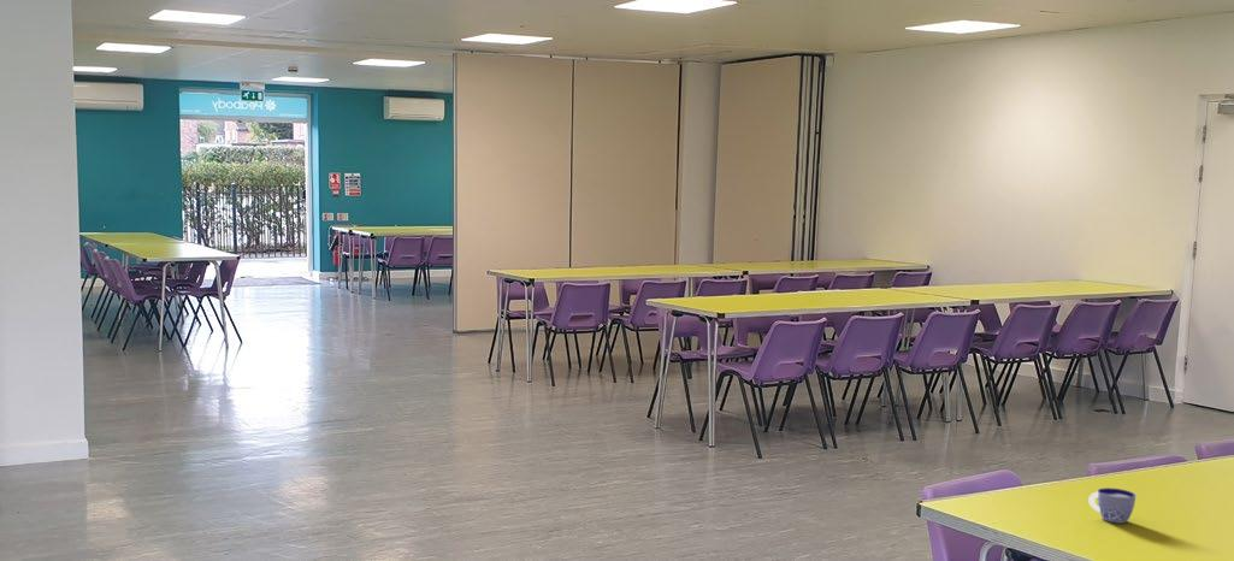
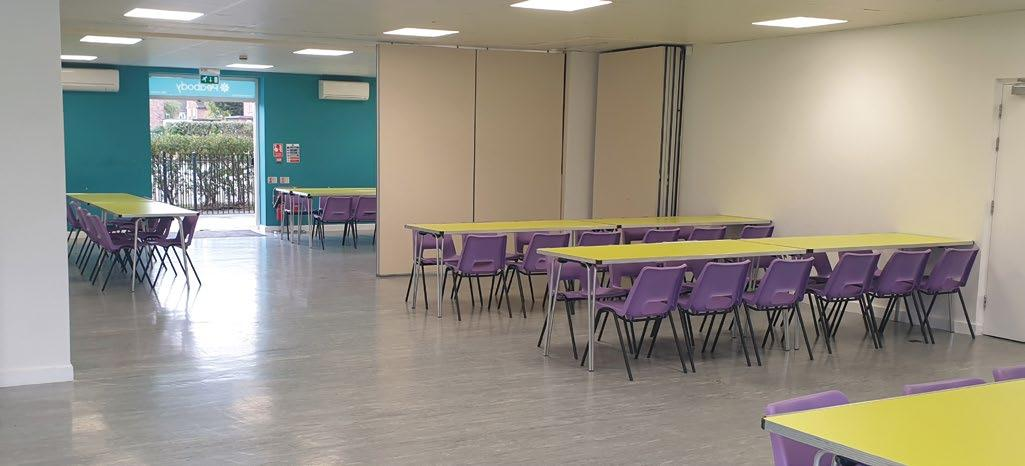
- cup (1110, 504)
